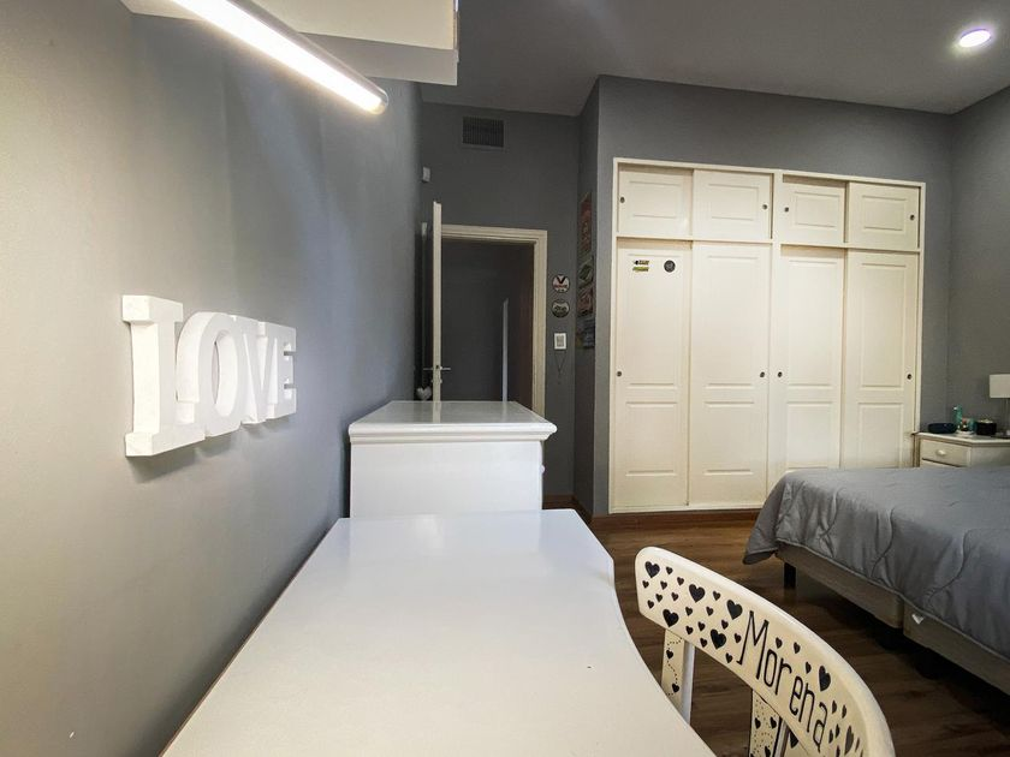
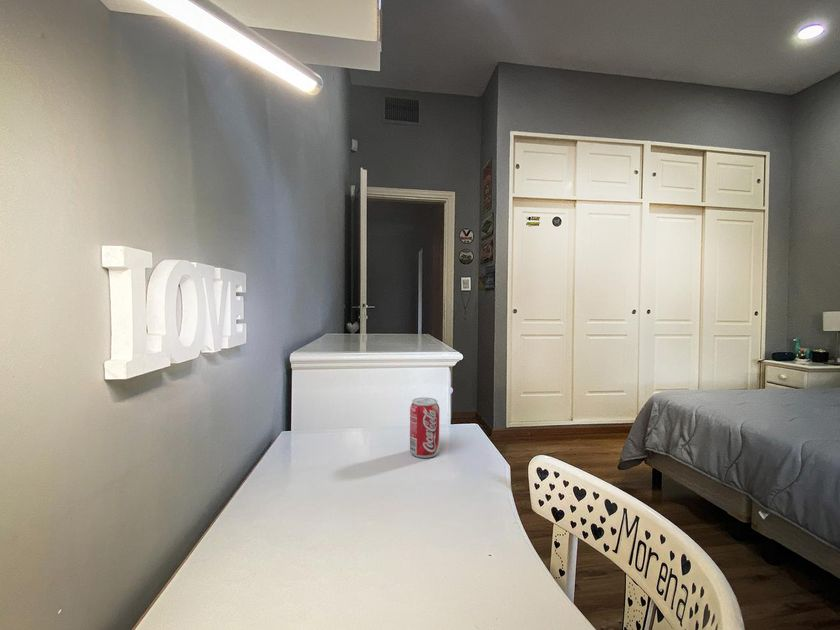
+ beverage can (424, 426)
